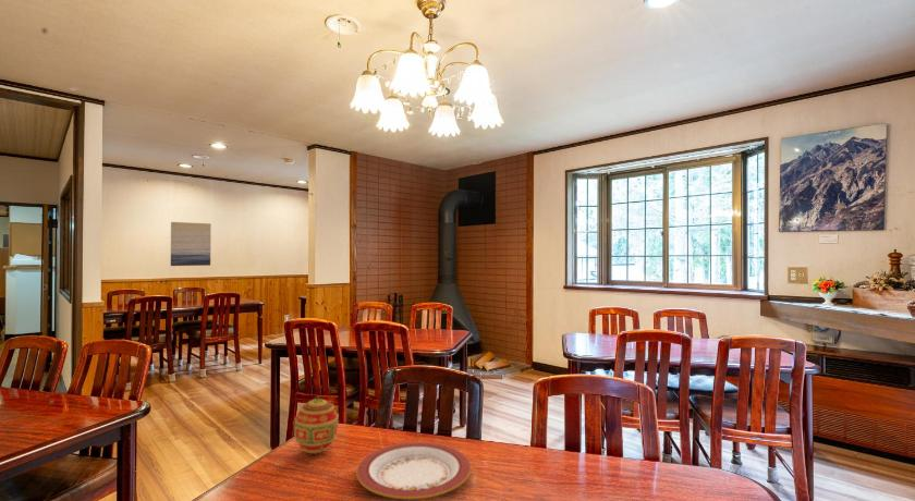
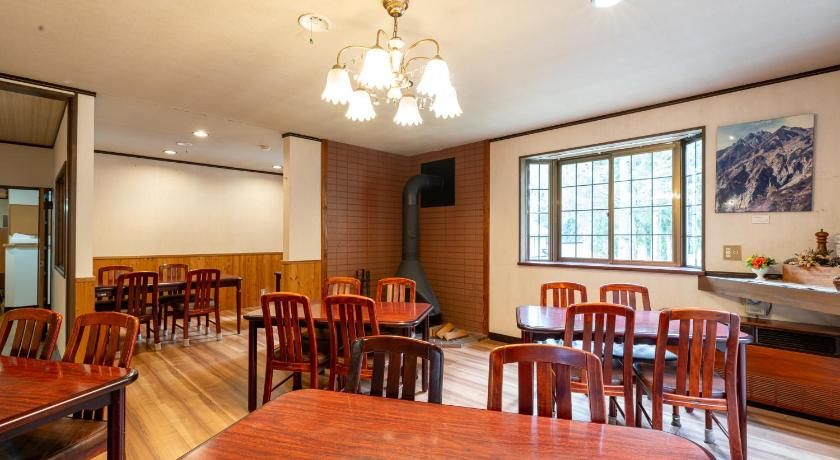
- decorative egg (316, 423)
- plate (414, 471)
- wall art (191, 244)
